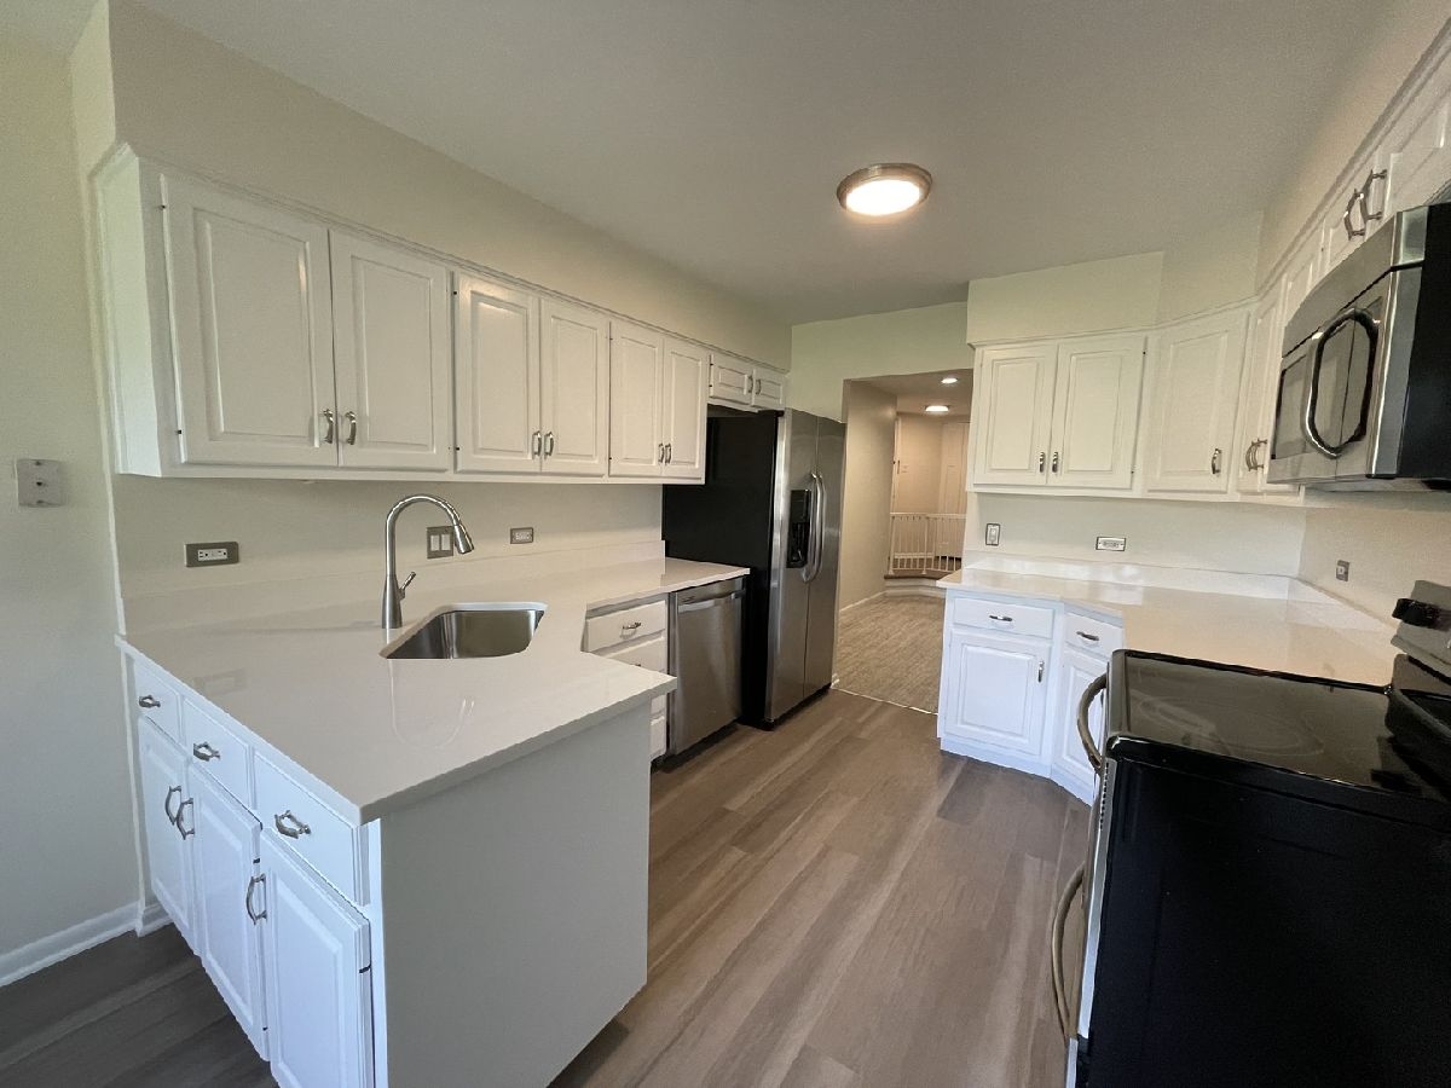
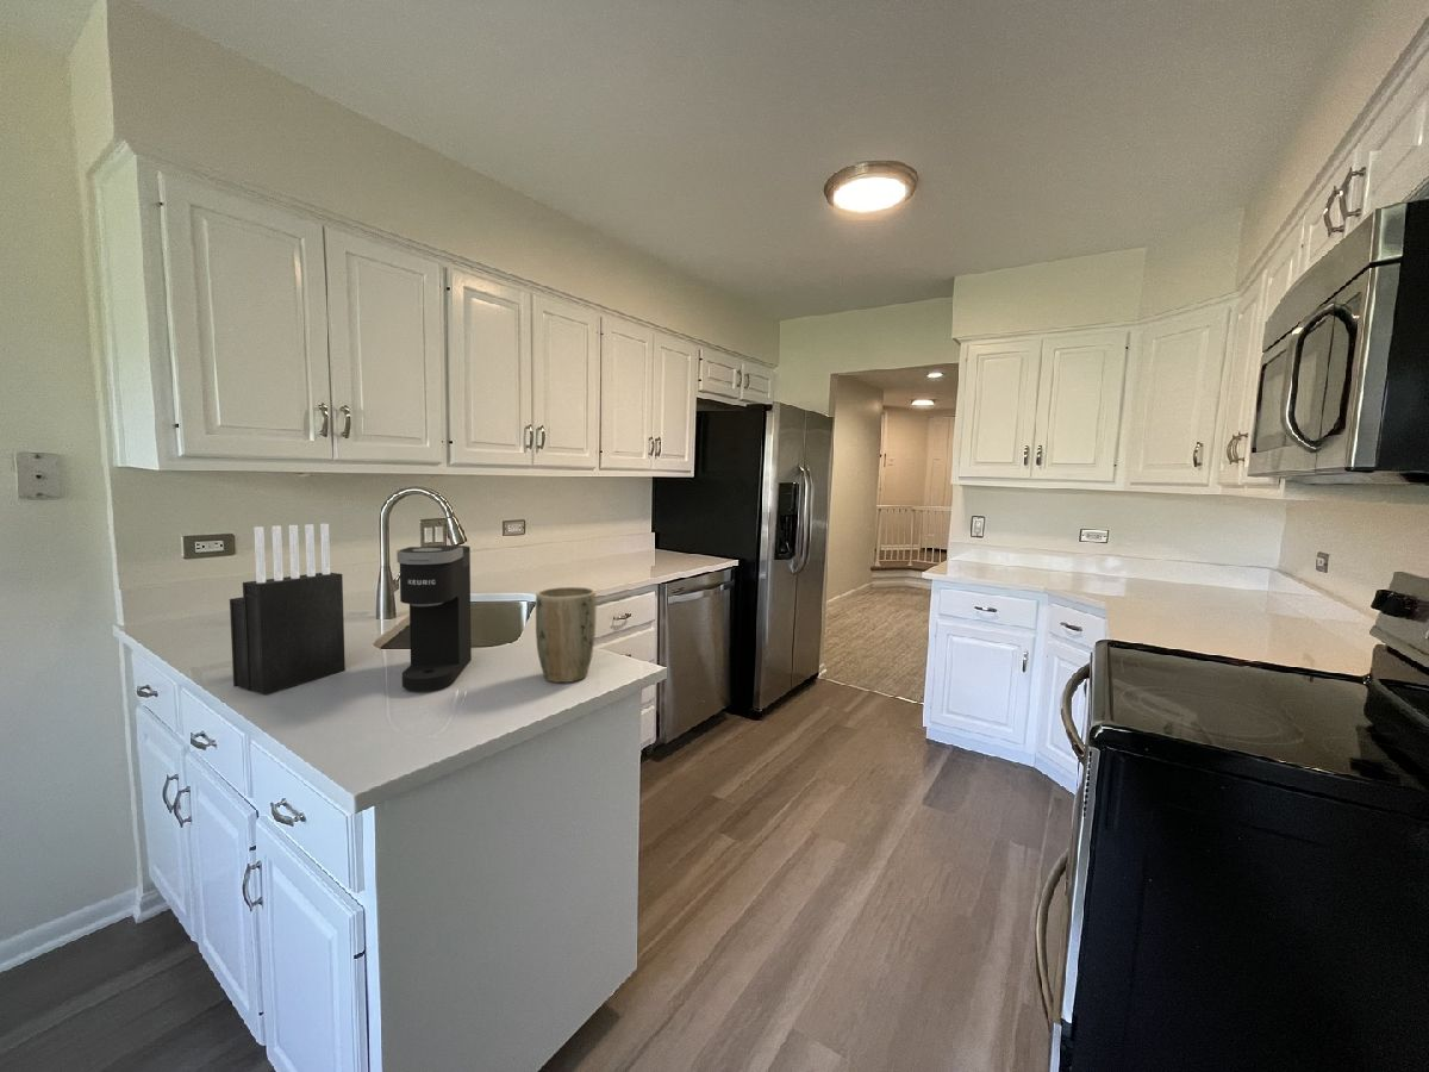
+ knife block (286, 602)
+ plant pot (566, 634)
+ coffee maker (437, 610)
